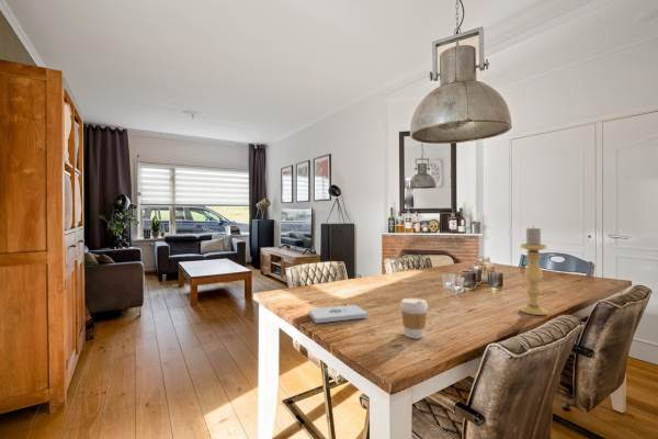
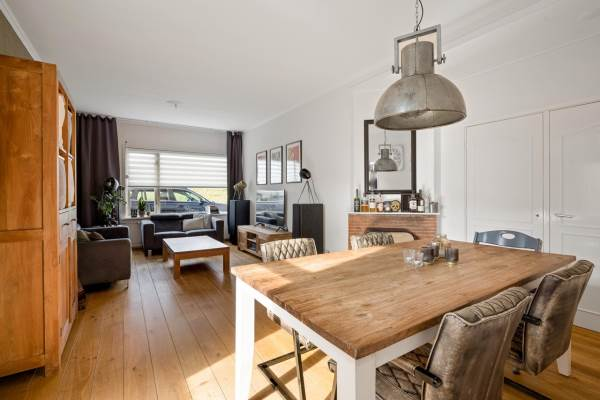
- notepad (337, 313)
- coffee cup (413, 317)
- candle holder (533, 269)
